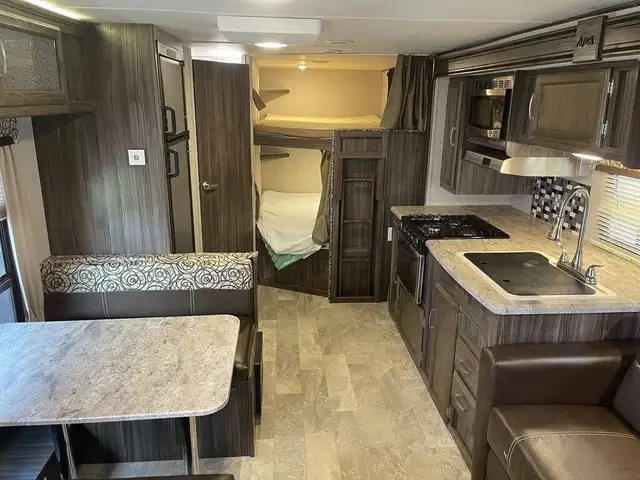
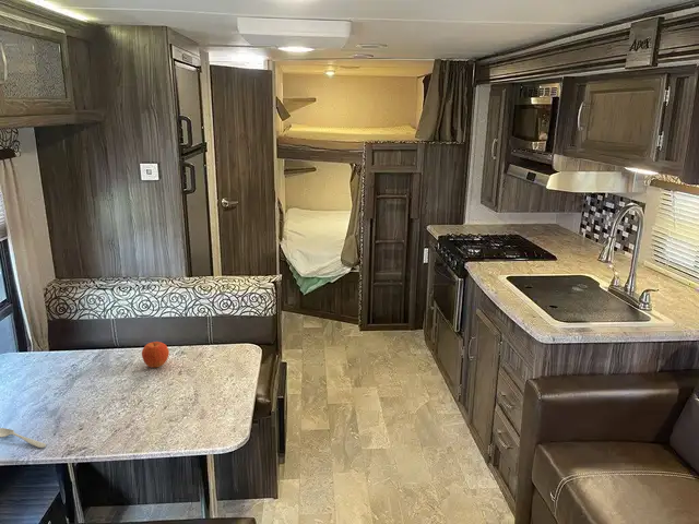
+ fruit (155, 354)
+ spoon (21, 437)
